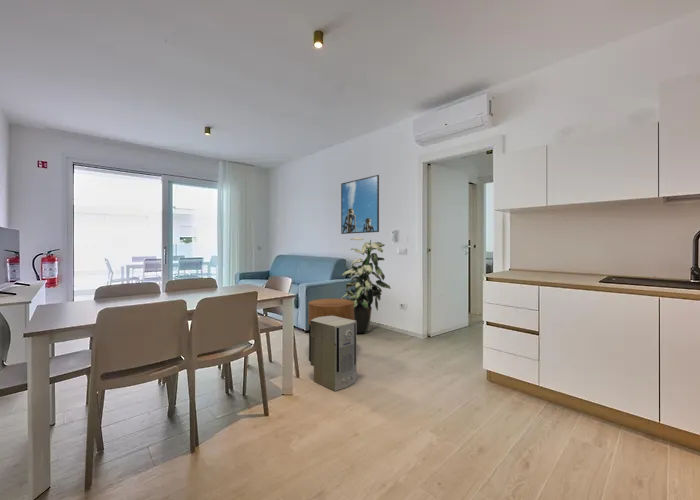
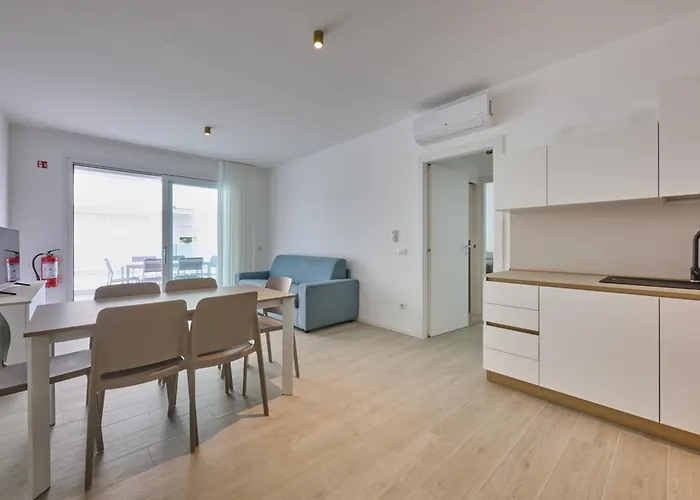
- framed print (358, 206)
- side table (336, 316)
- indoor plant (362, 284)
- air purifier (333, 350)
